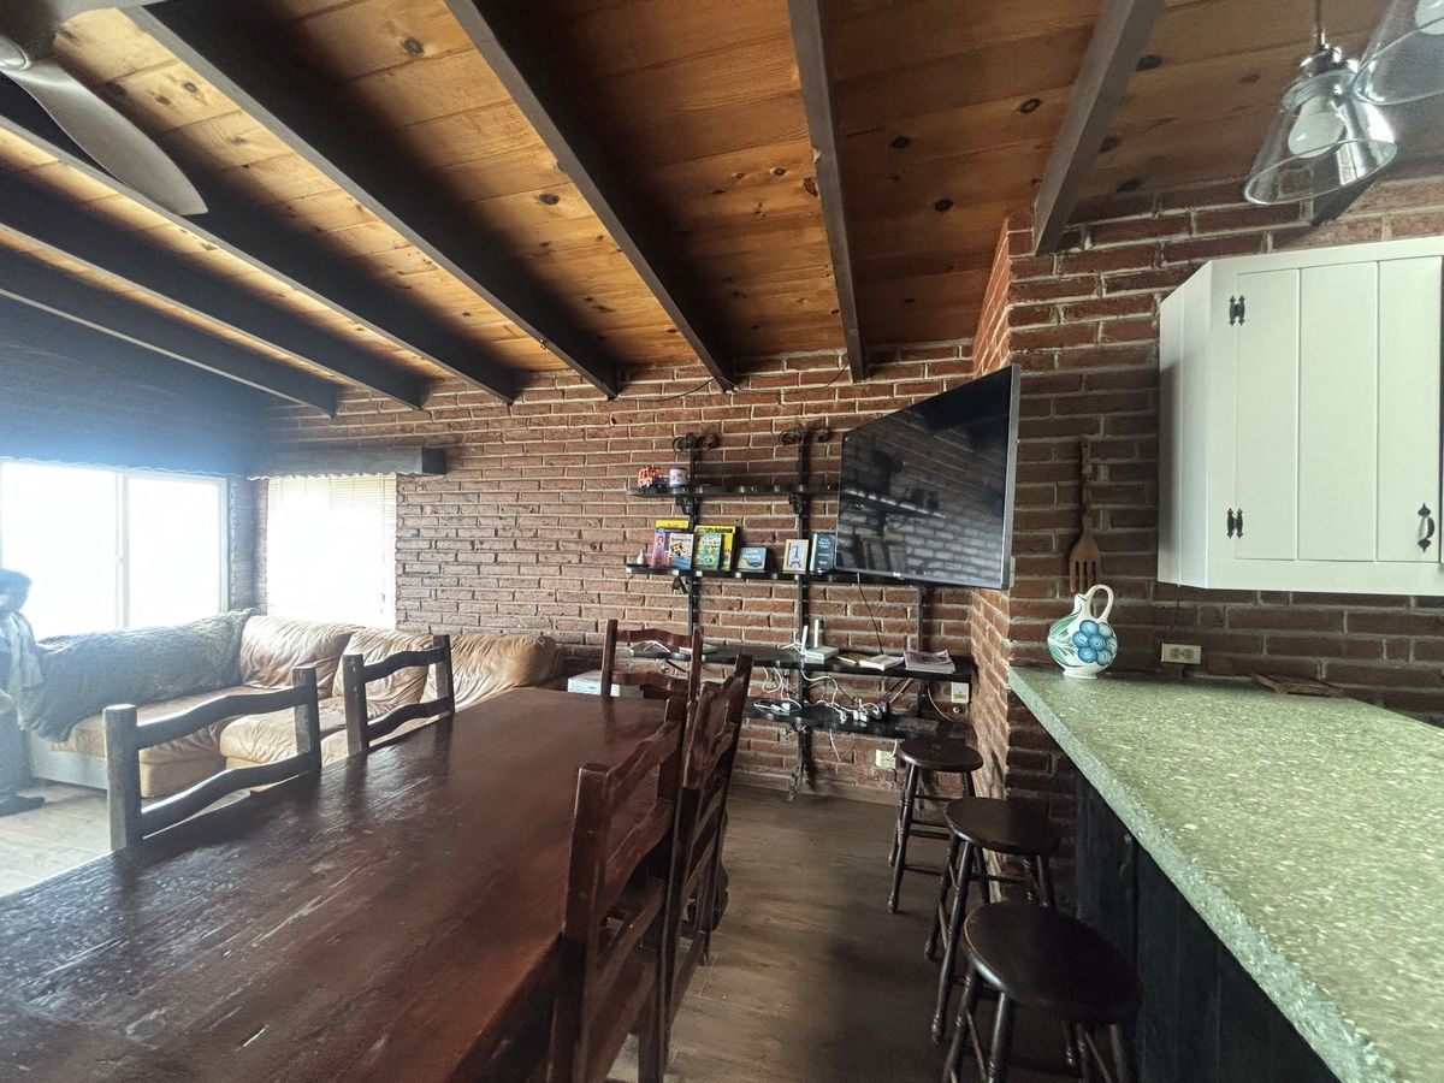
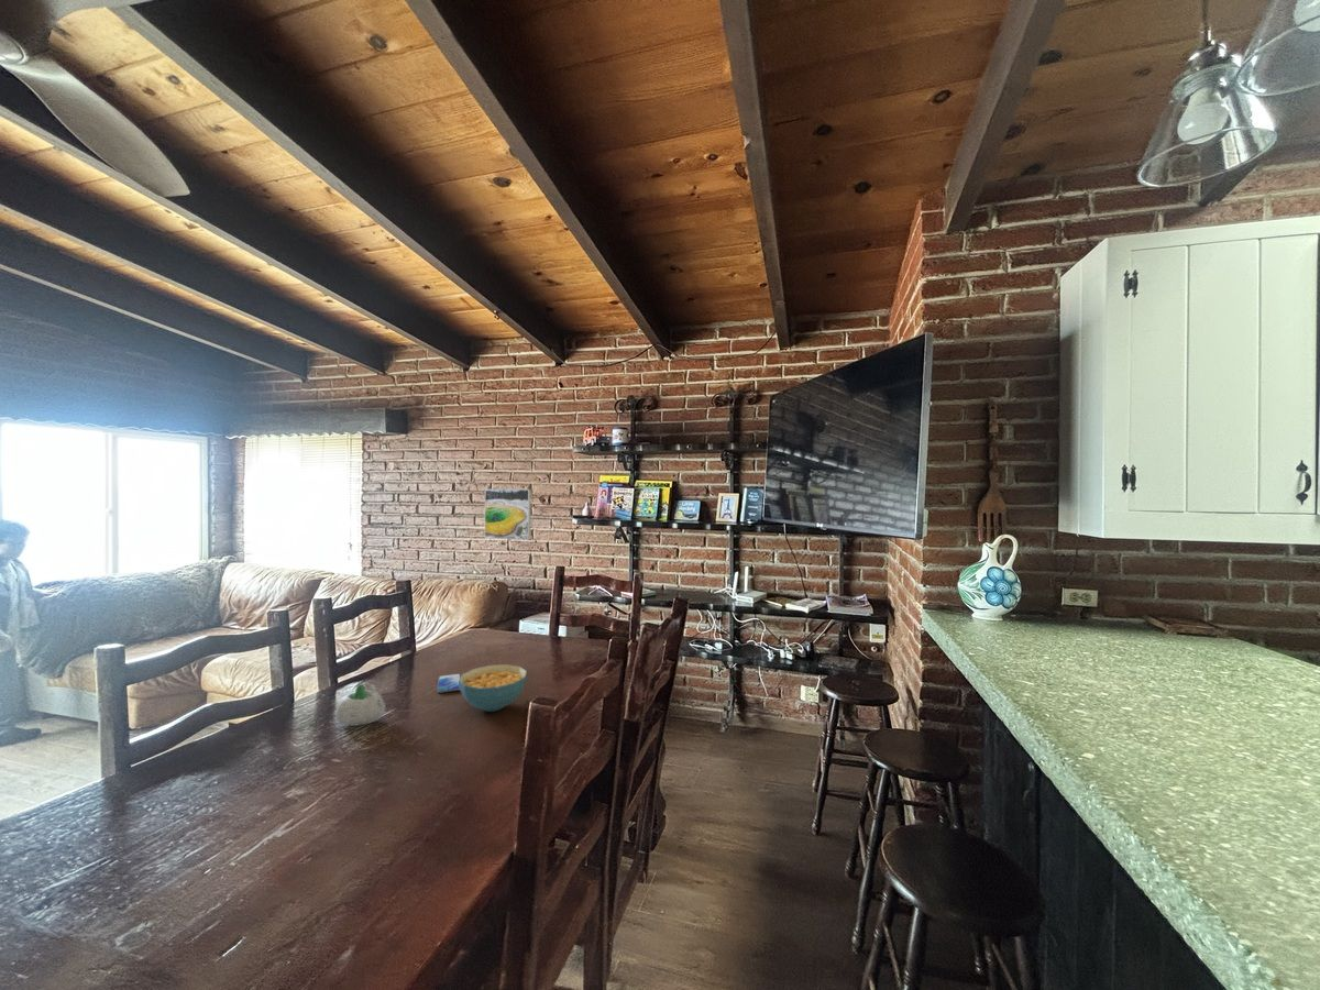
+ cereal bowl (493, 691)
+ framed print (507, 514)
+ succulent planter (361, 703)
+ smartphone (449, 682)
